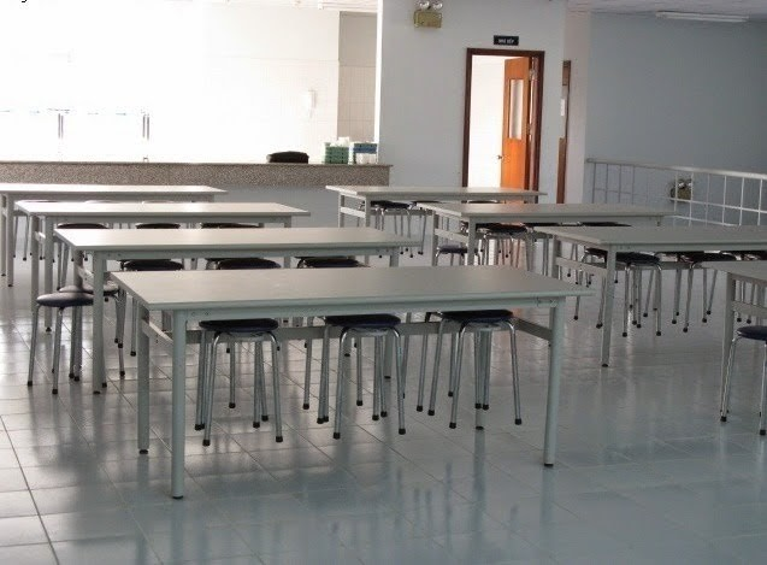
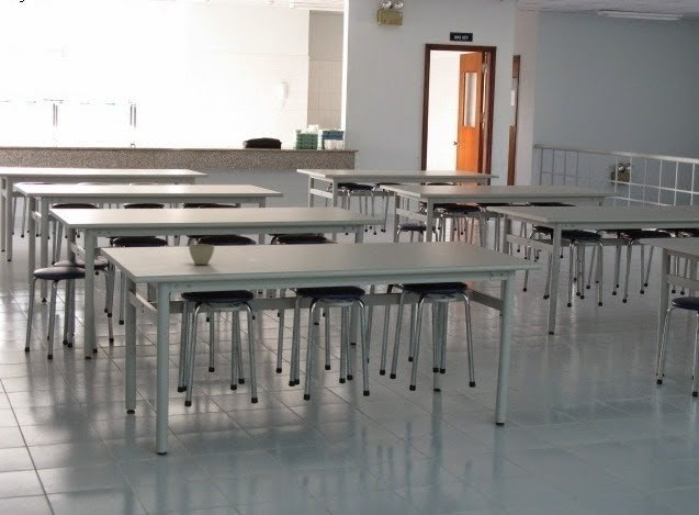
+ flower pot (201, 254)
